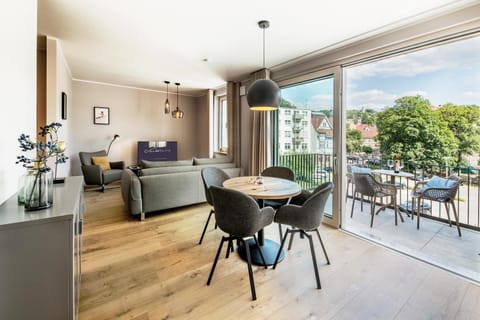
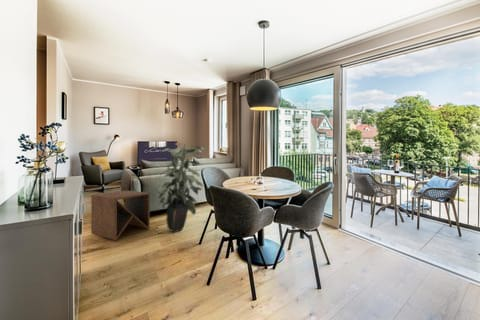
+ side table (121, 212)
+ indoor plant (180, 186)
